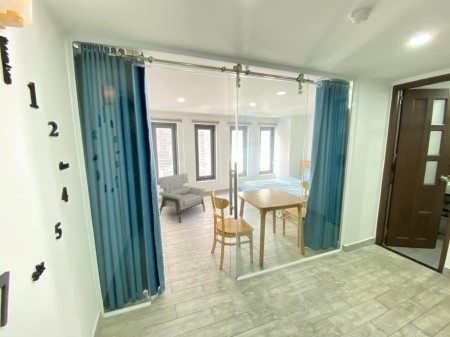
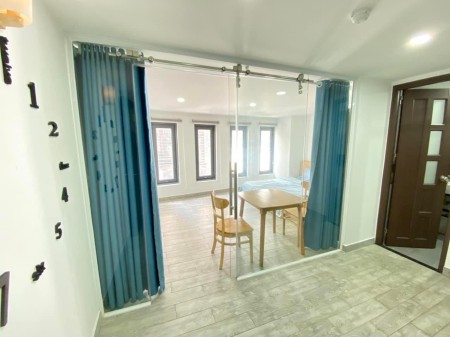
- armchair (181, 194)
